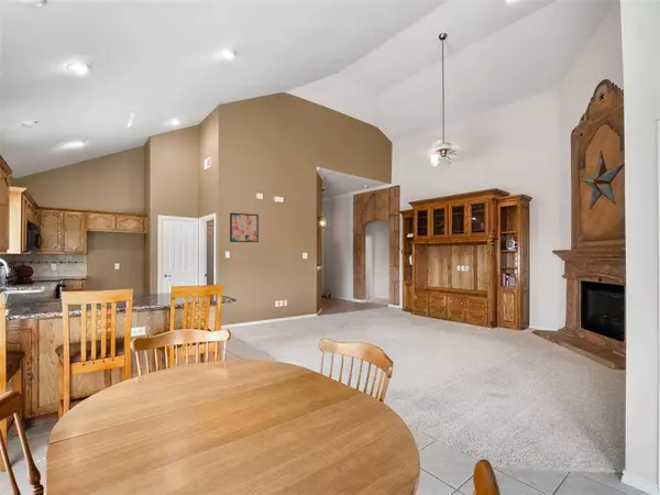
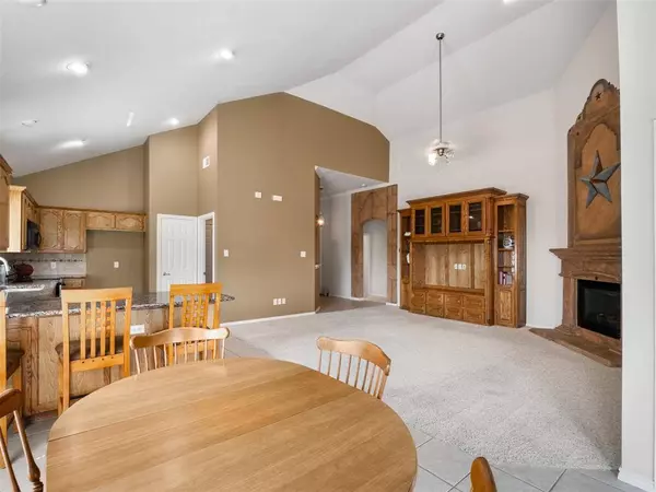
- wall art (244, 228)
